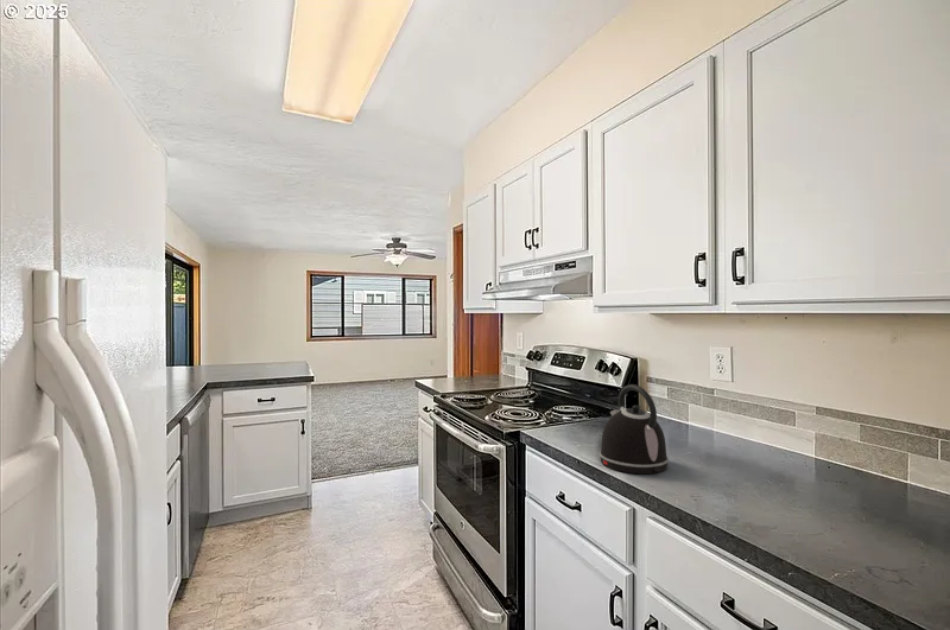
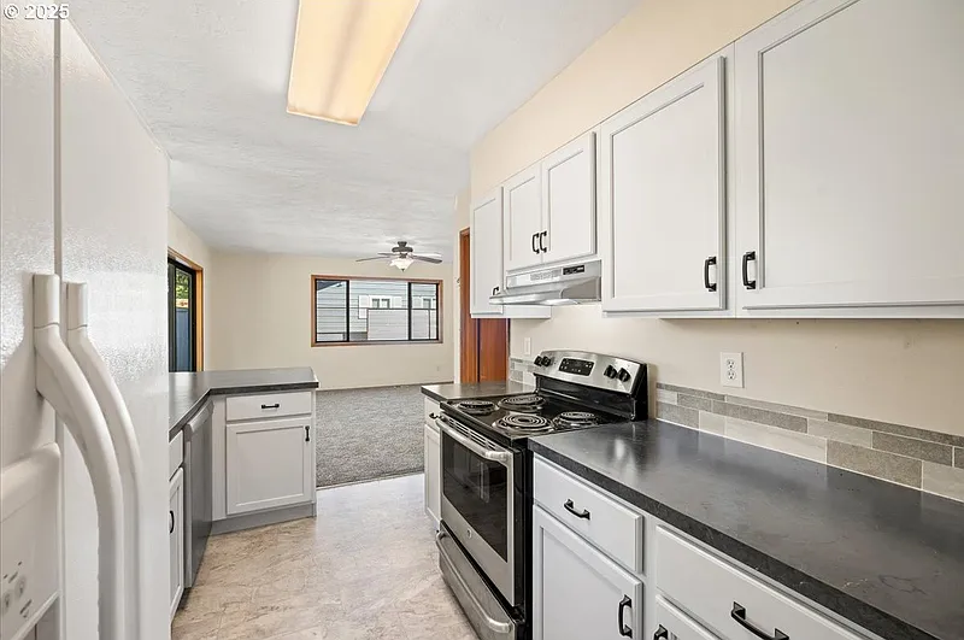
- kettle (633, 424)
